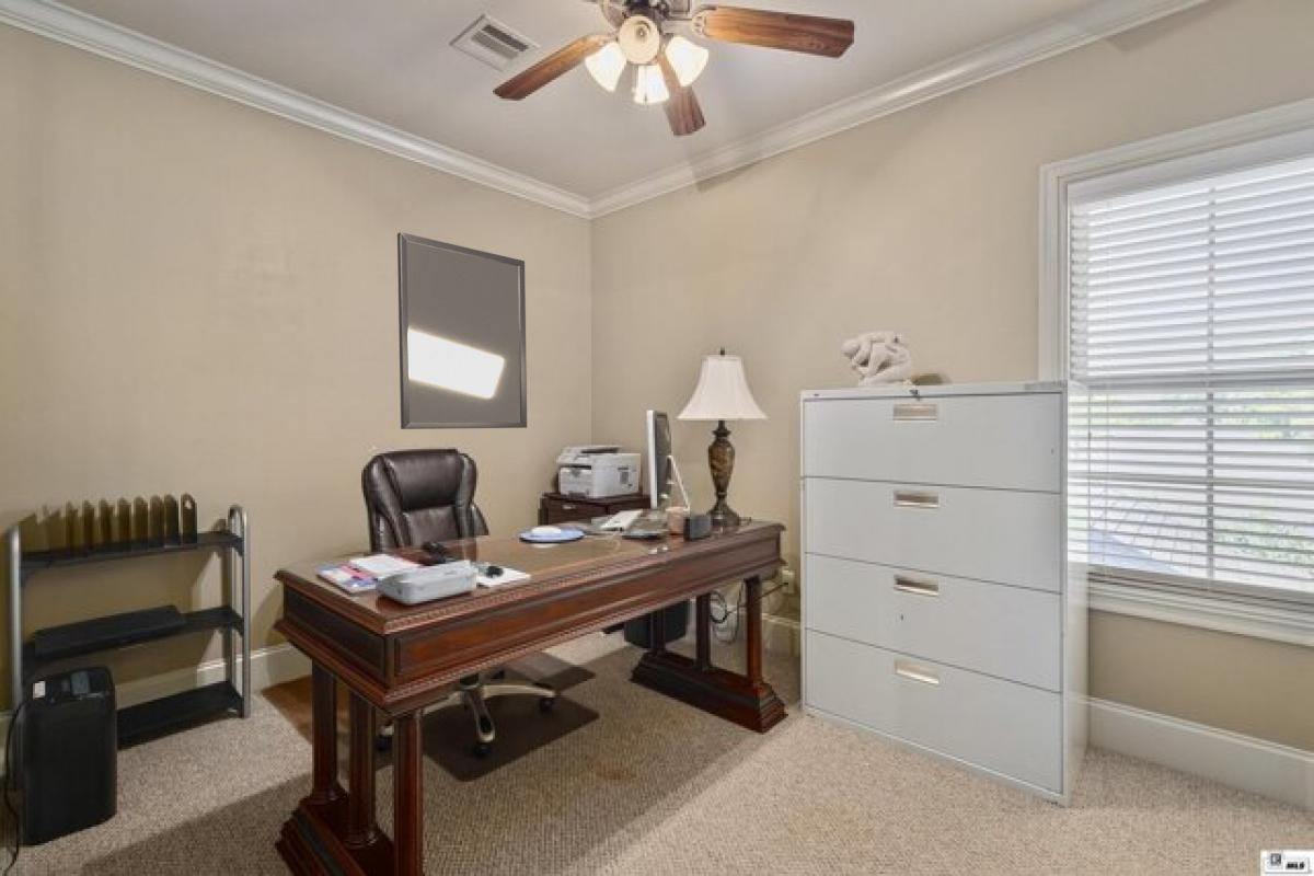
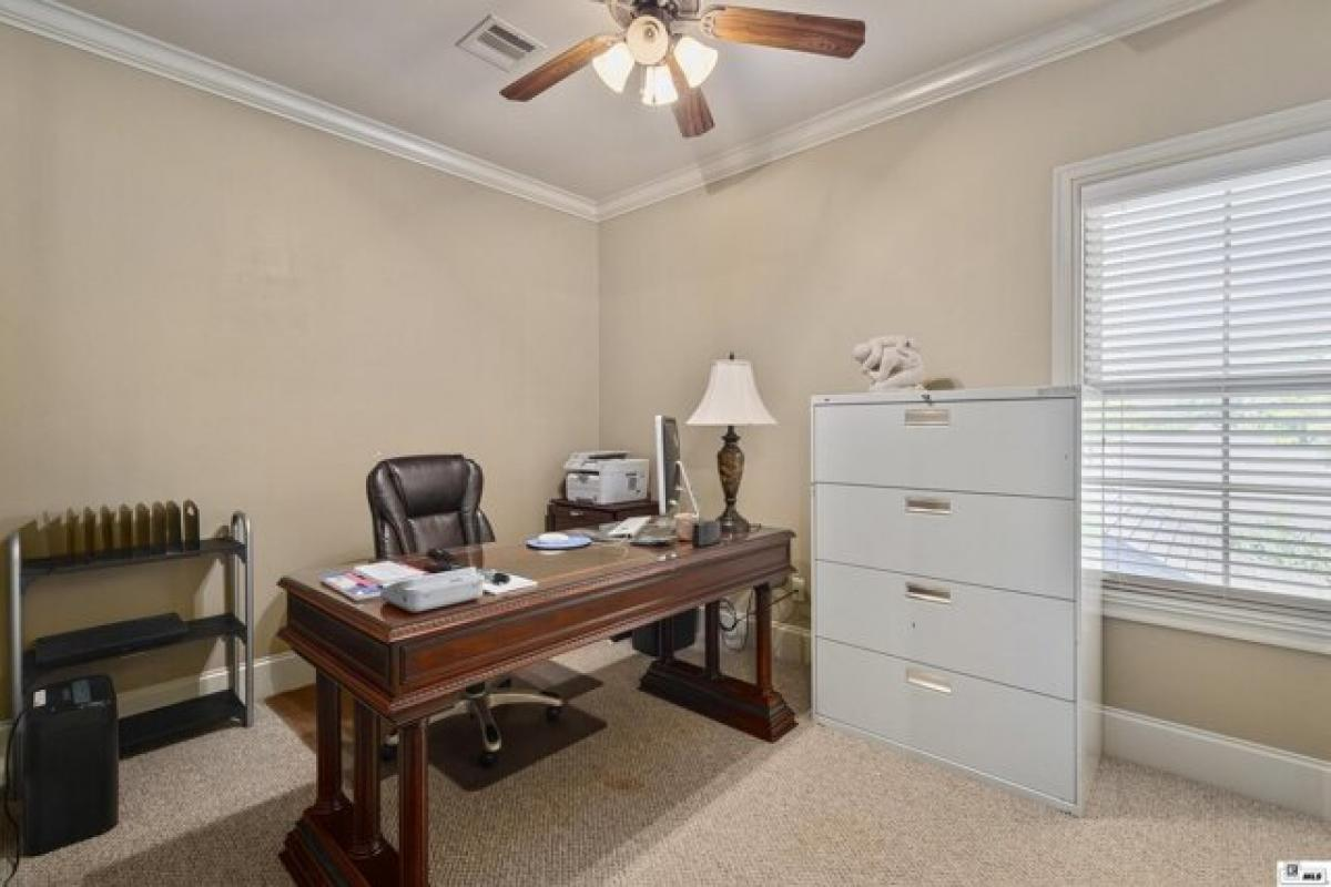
- home mirror (466, 338)
